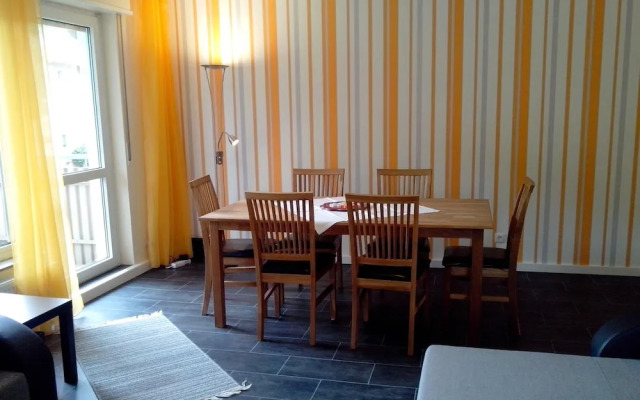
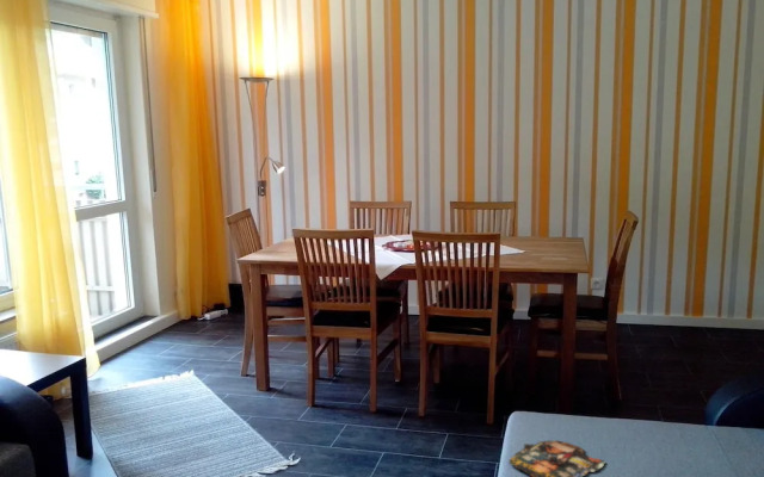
+ magazine (556, 458)
